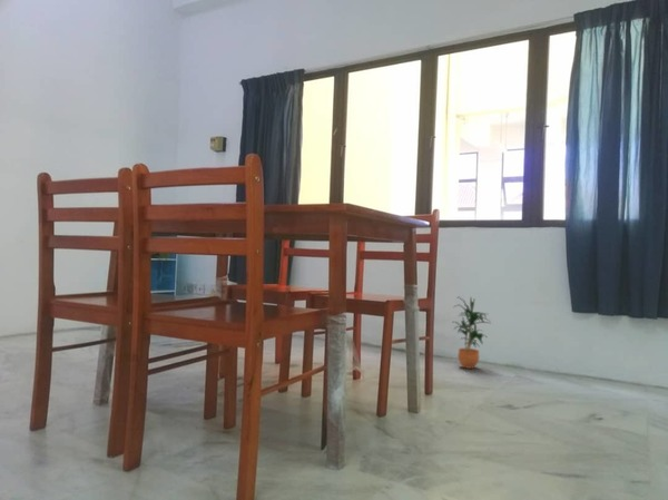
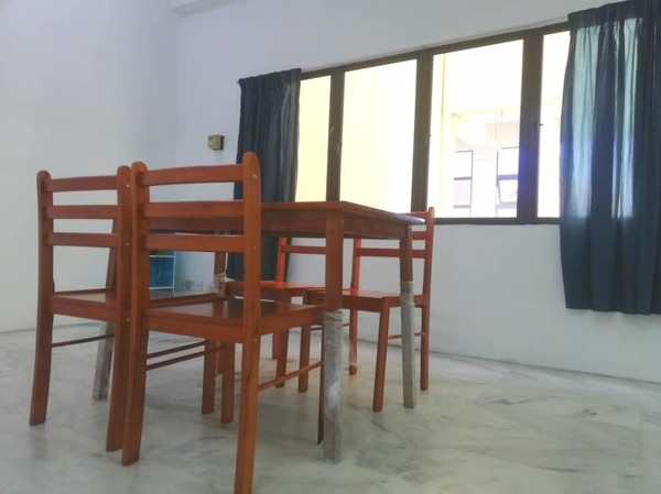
- potted plant (472, 332)
